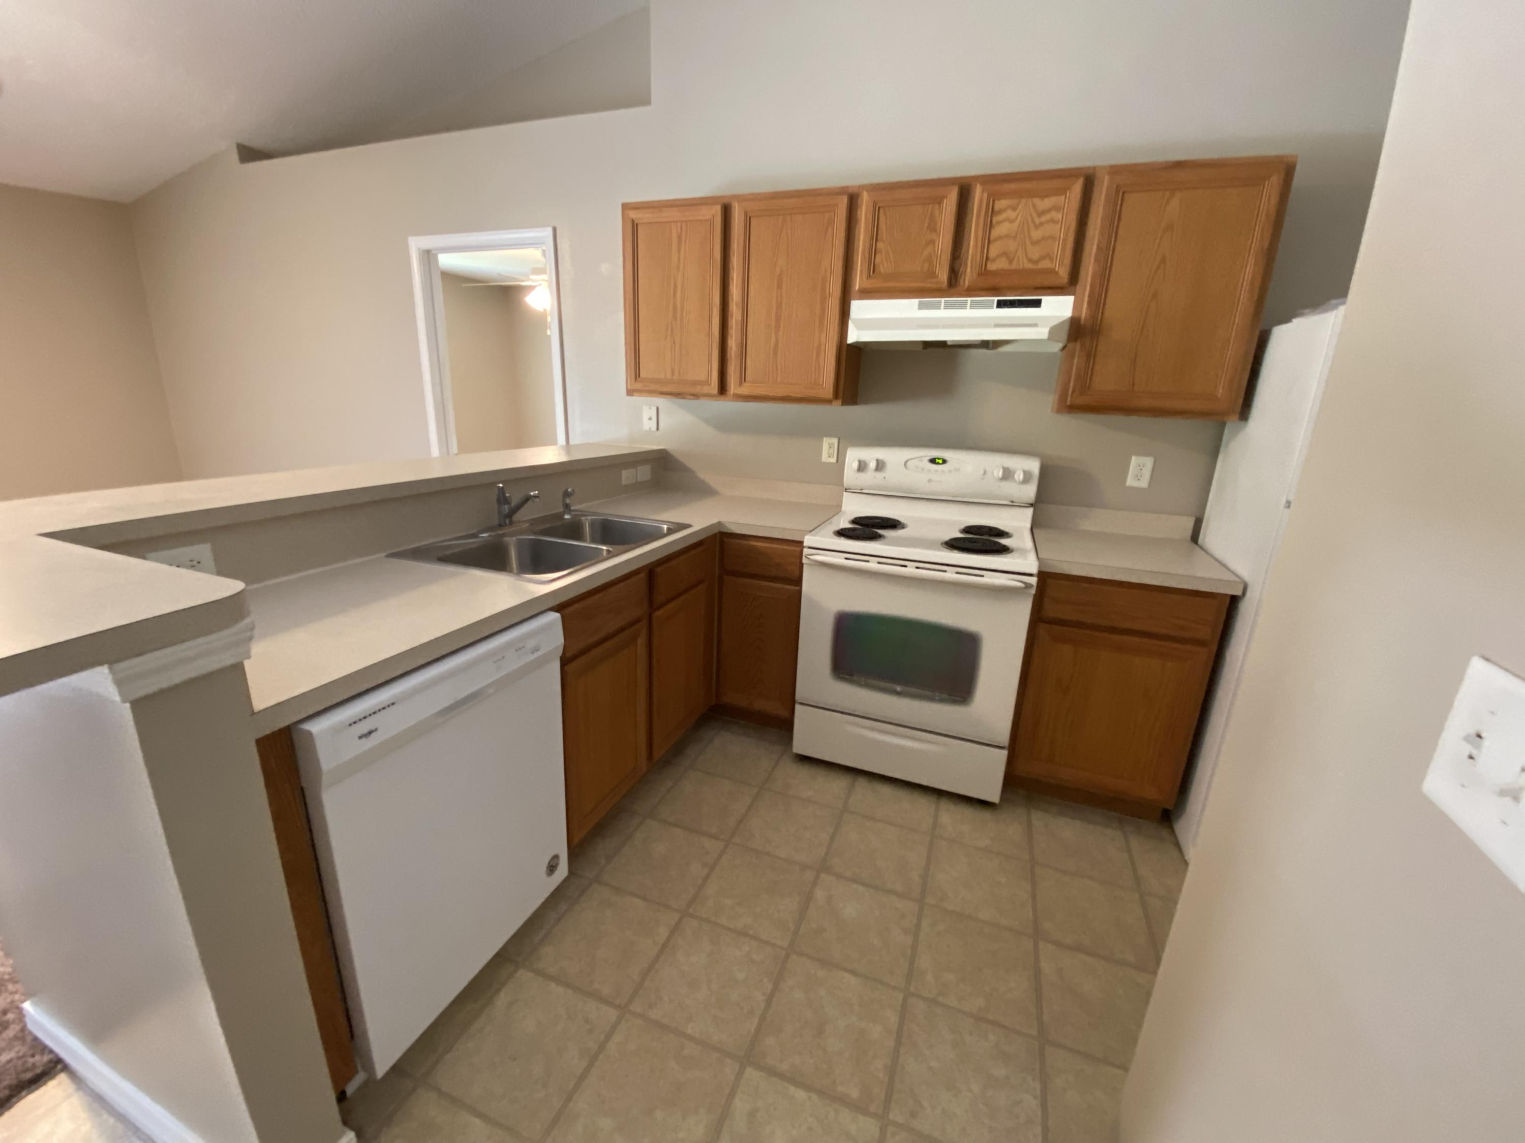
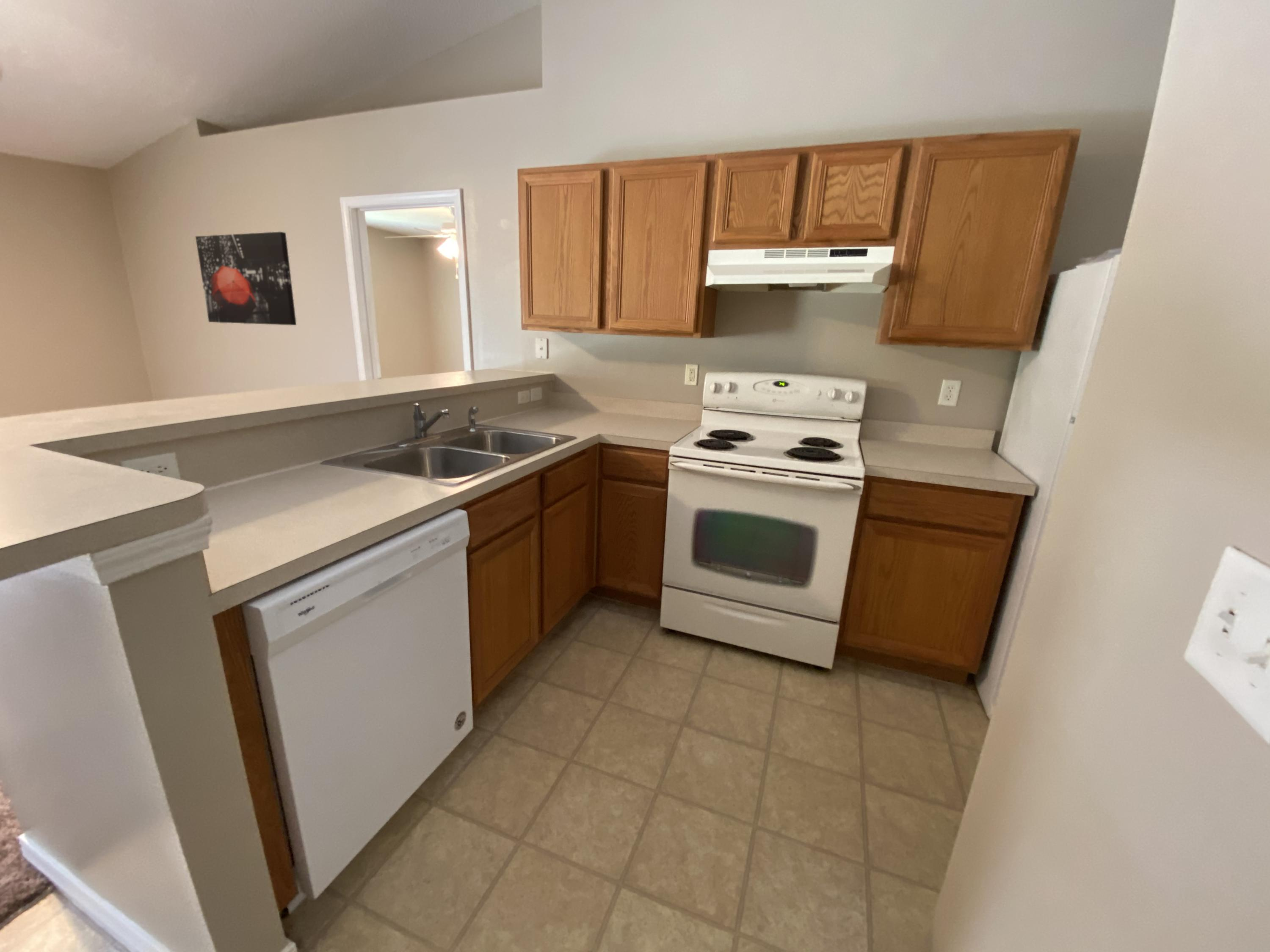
+ wall art (245, 280)
